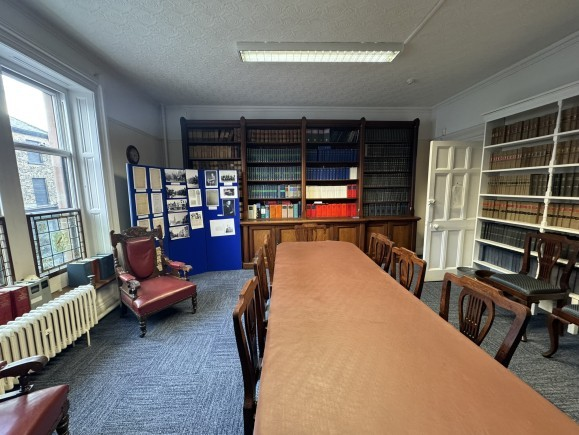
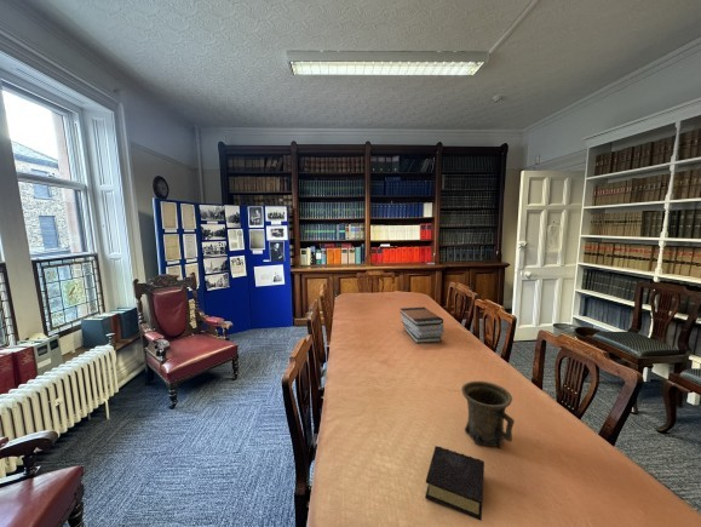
+ mug (485, 413)
+ book (455, 476)
+ book stack (420, 323)
